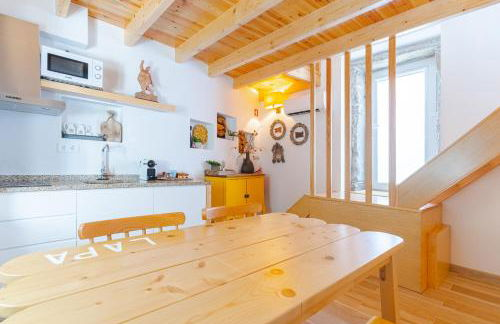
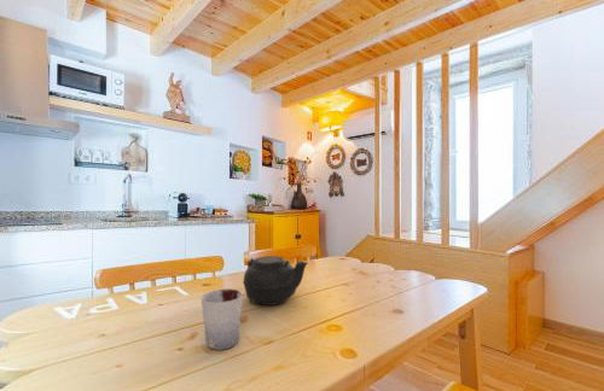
+ teapot (275, 279)
+ cup (221, 315)
